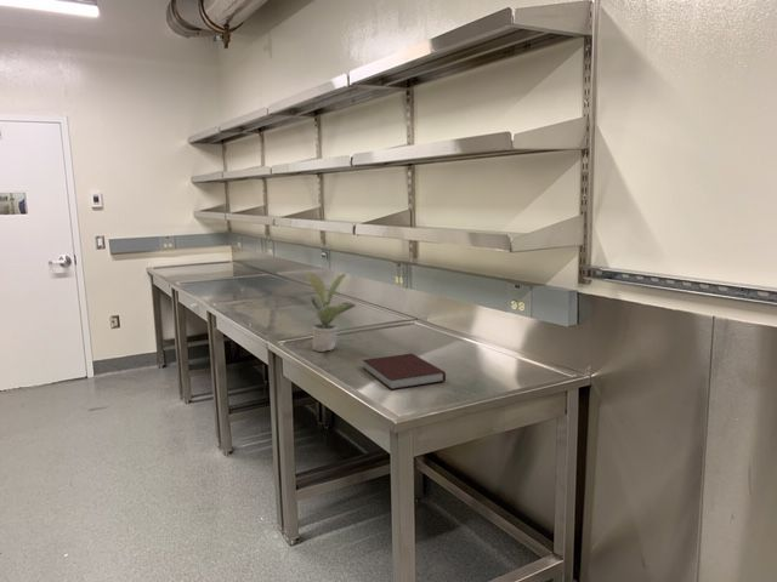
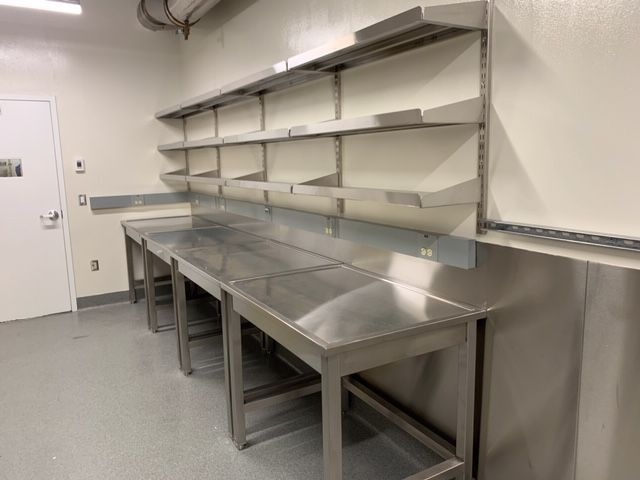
- potted plant (331, 309)
- notebook (402, 370)
